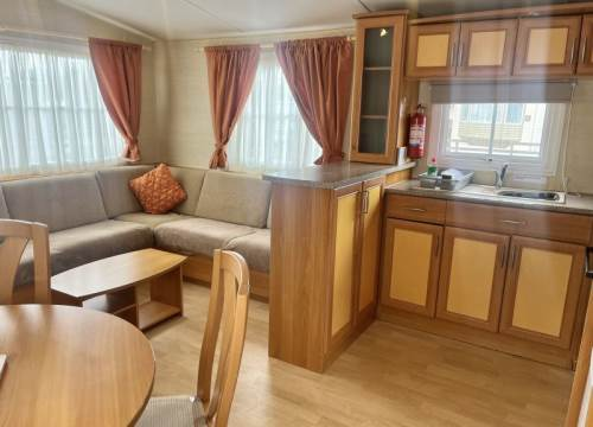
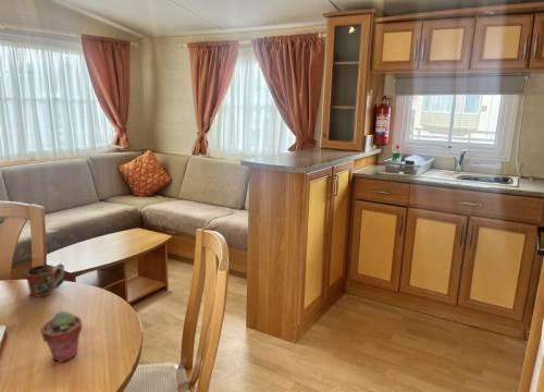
+ mug (46, 279)
+ potted succulent (62, 333)
